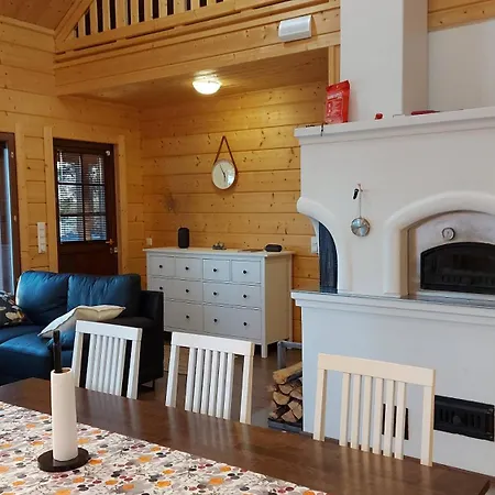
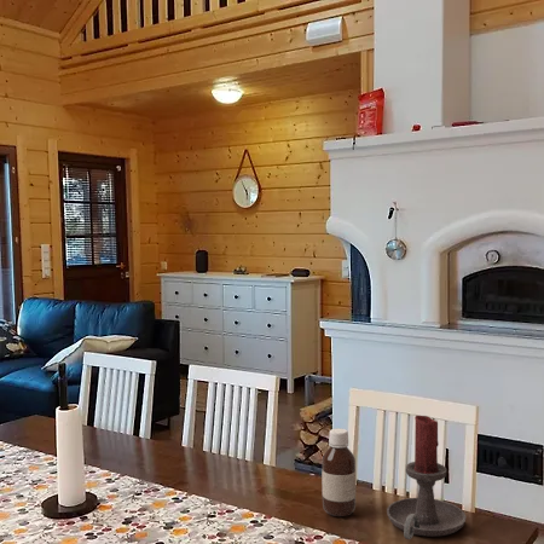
+ candle holder (422, 473)
+ bottle (338, 470)
